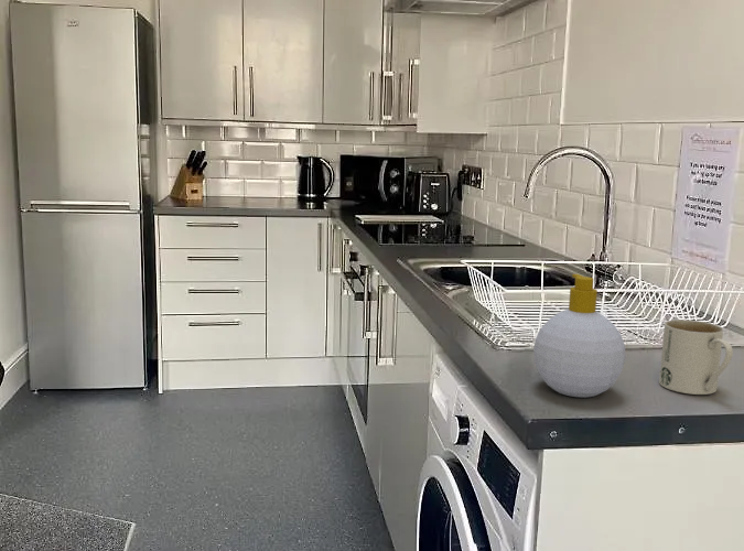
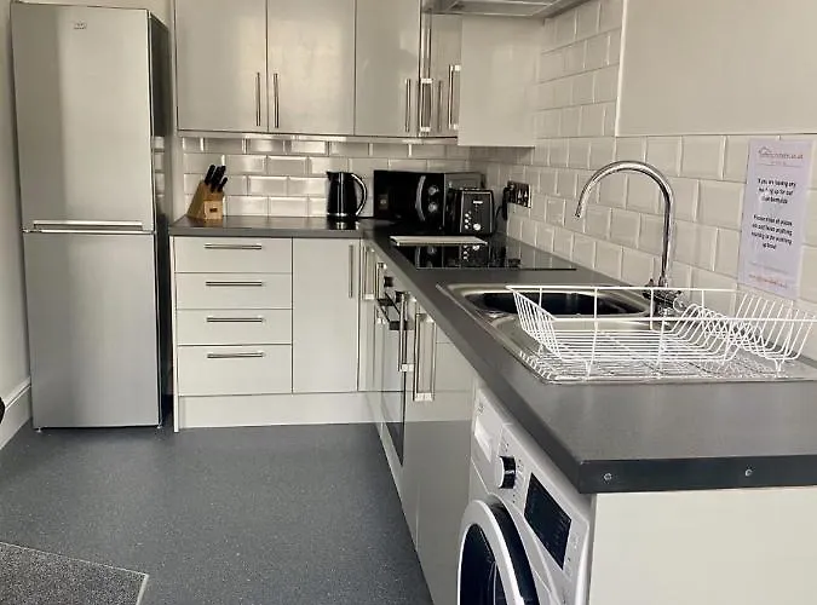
- mug (699, 359)
- soap bottle (580, 334)
